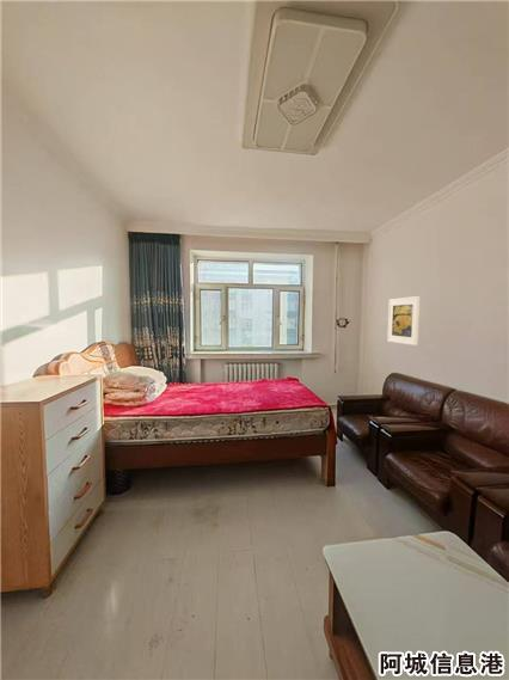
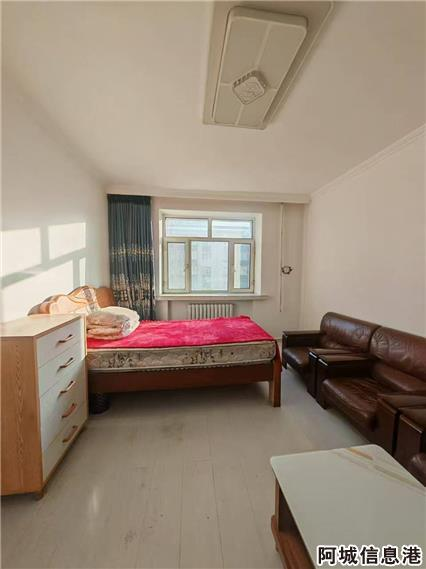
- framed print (401, 320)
